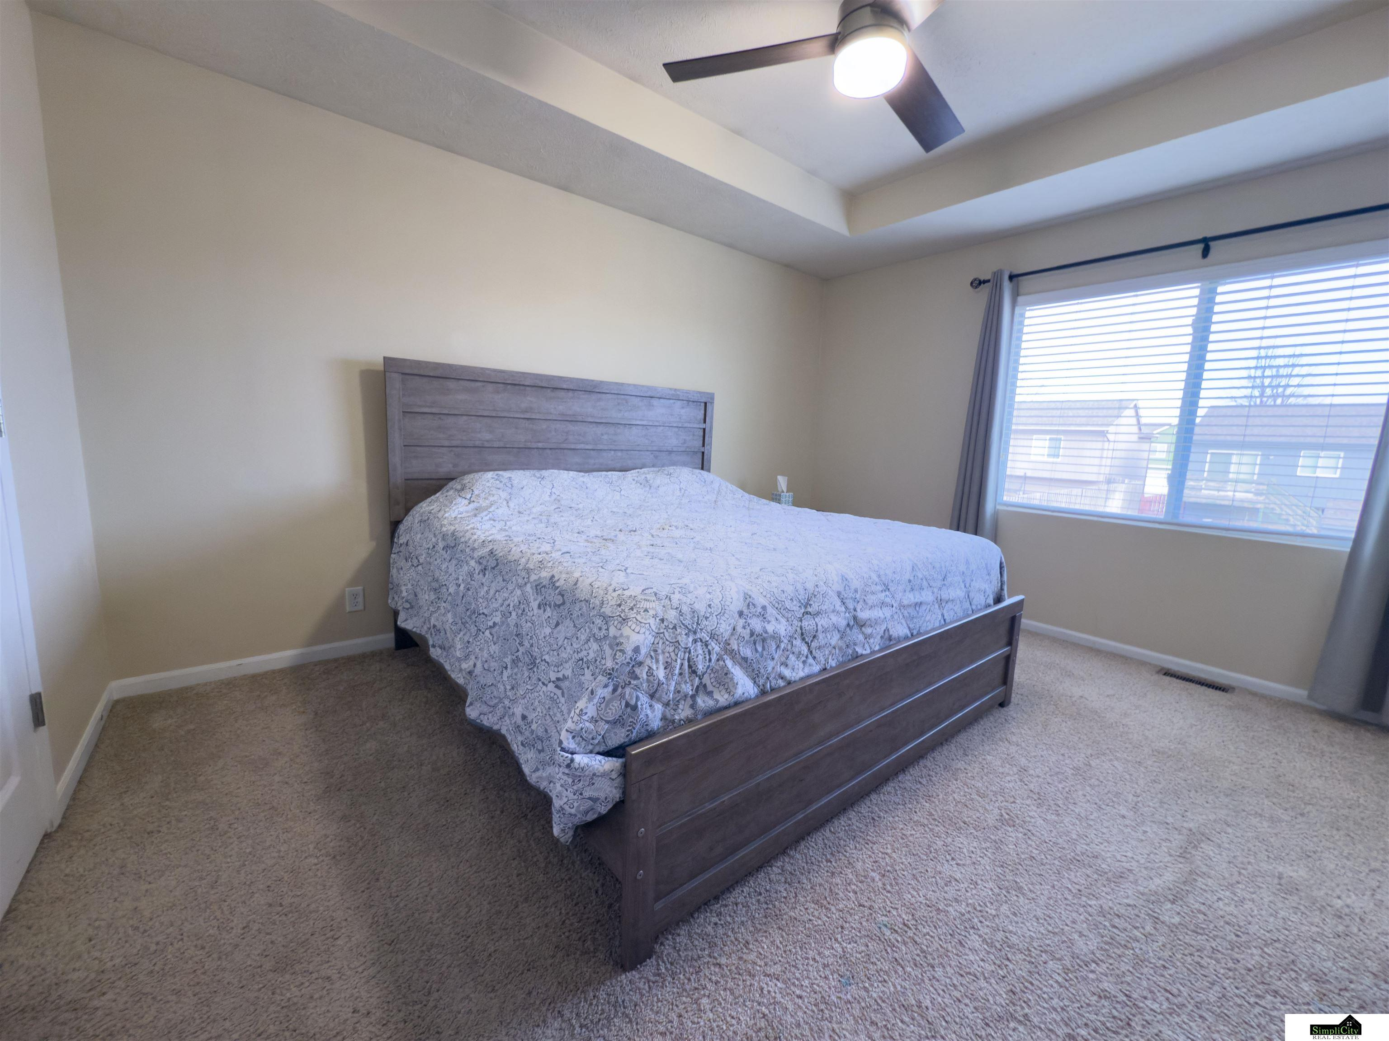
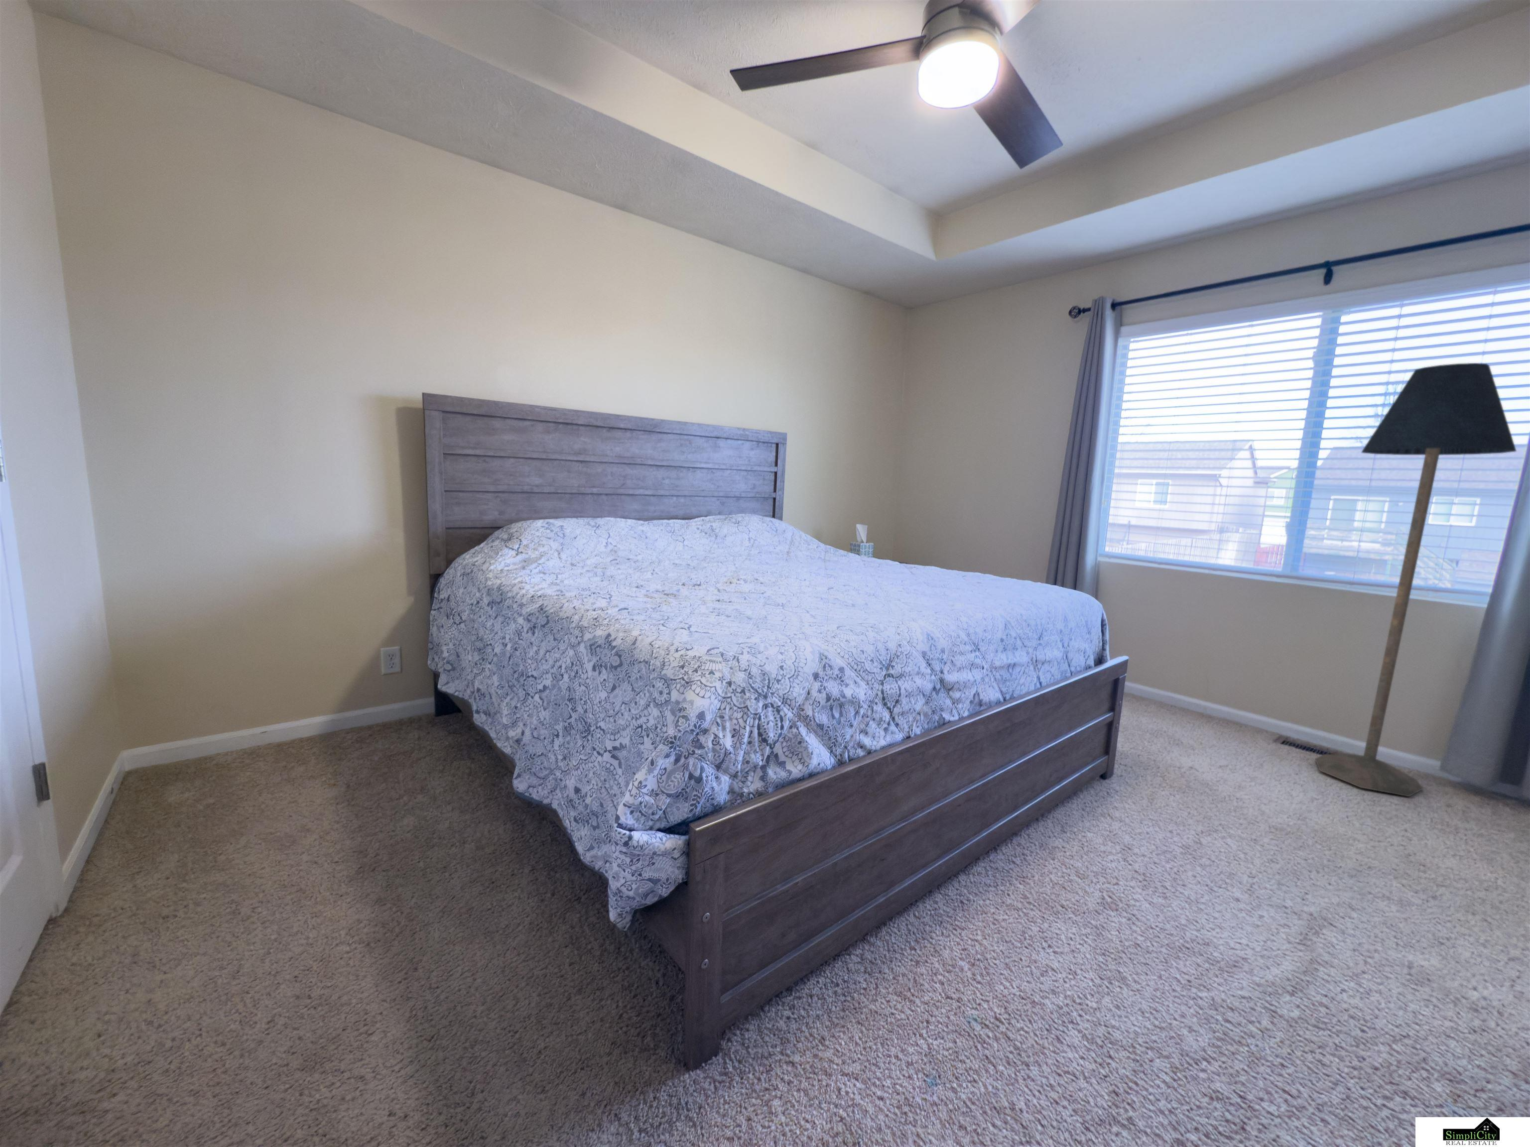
+ floor lamp (1406, 582)
